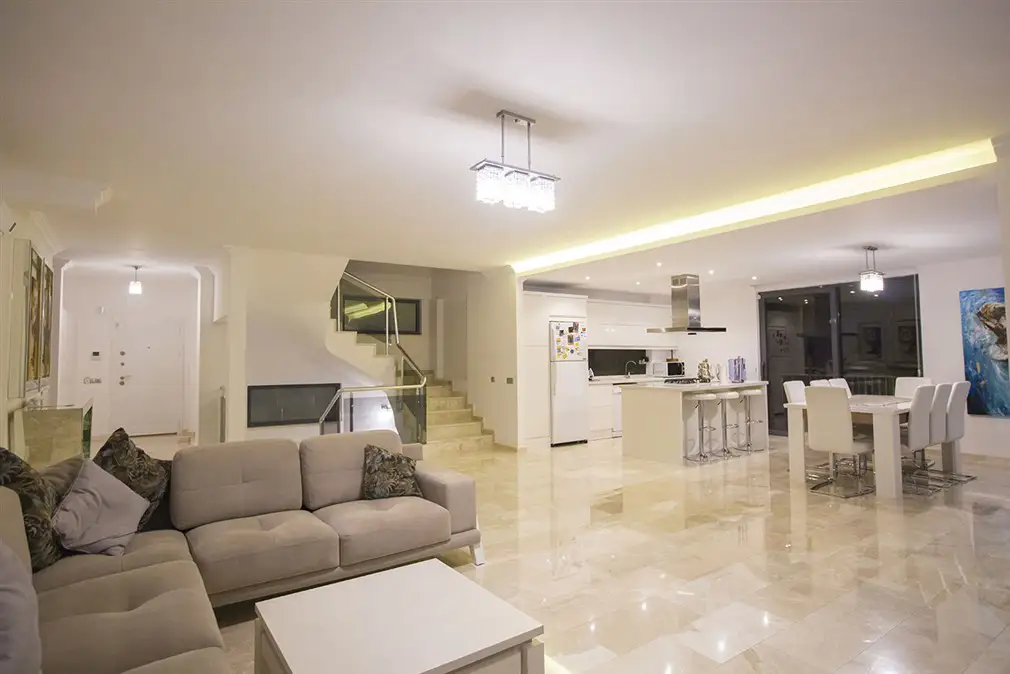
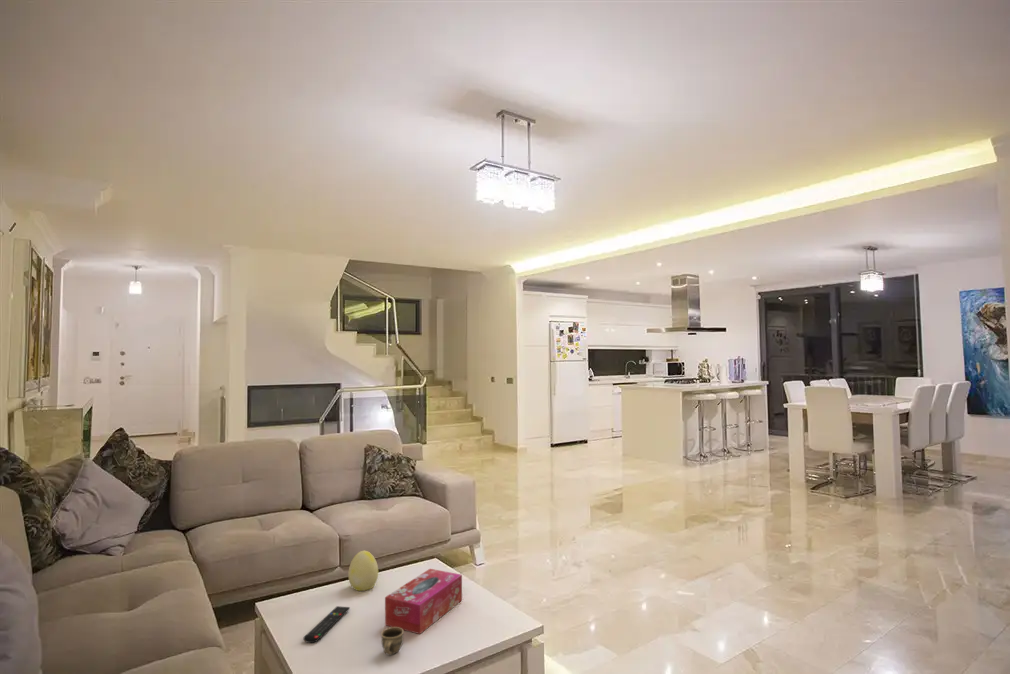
+ cup (390, 643)
+ decorative egg (363, 569)
+ tissue box (425, 598)
+ remote control (327, 623)
